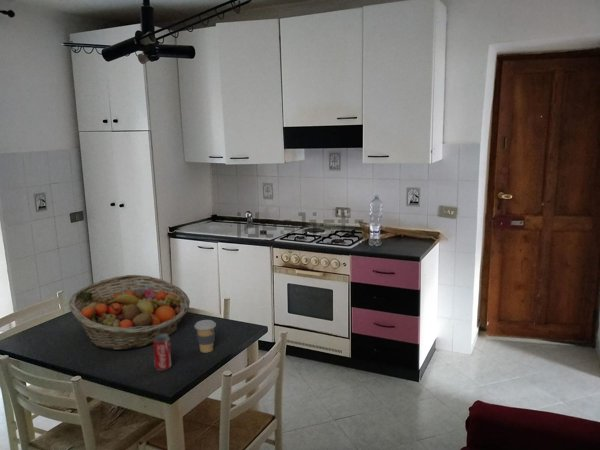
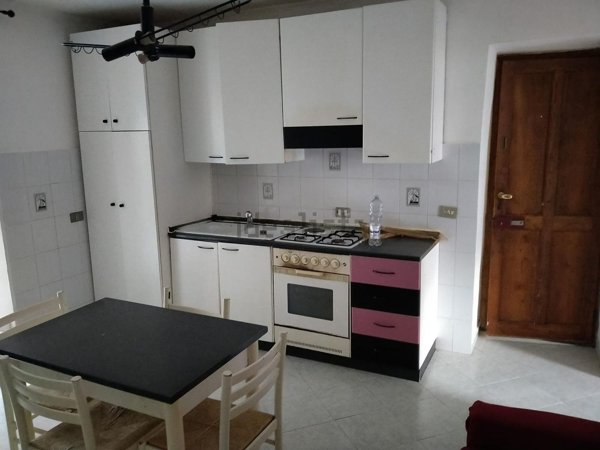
- beverage can (162, 352)
- fruit basket (132, 310)
- coffee cup (205, 336)
